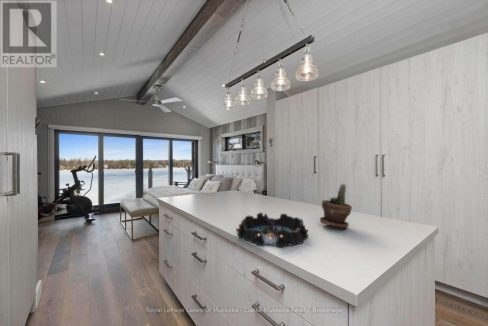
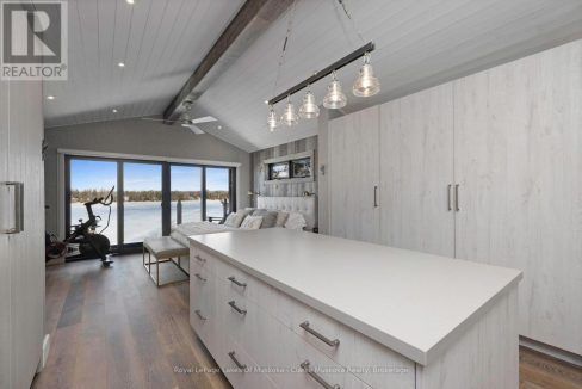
- potted plant (335, 204)
- decorative bowl (272, 226)
